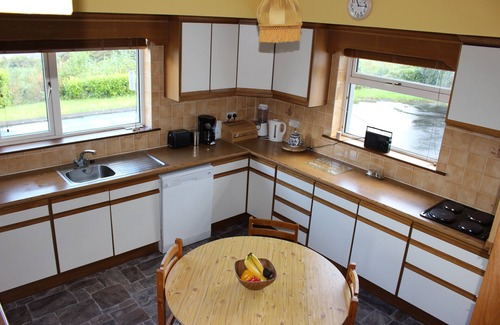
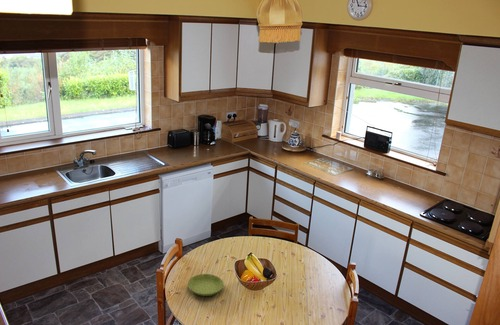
+ saucer (205, 285)
